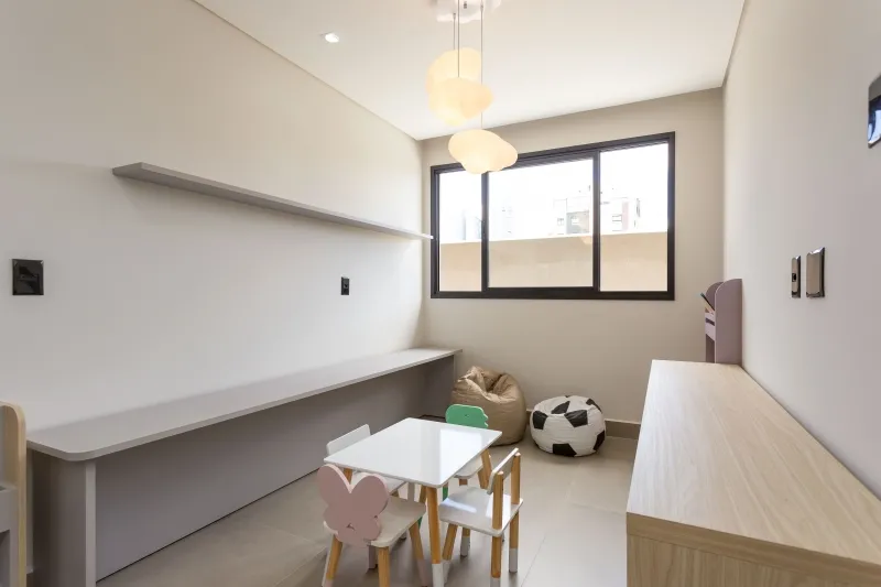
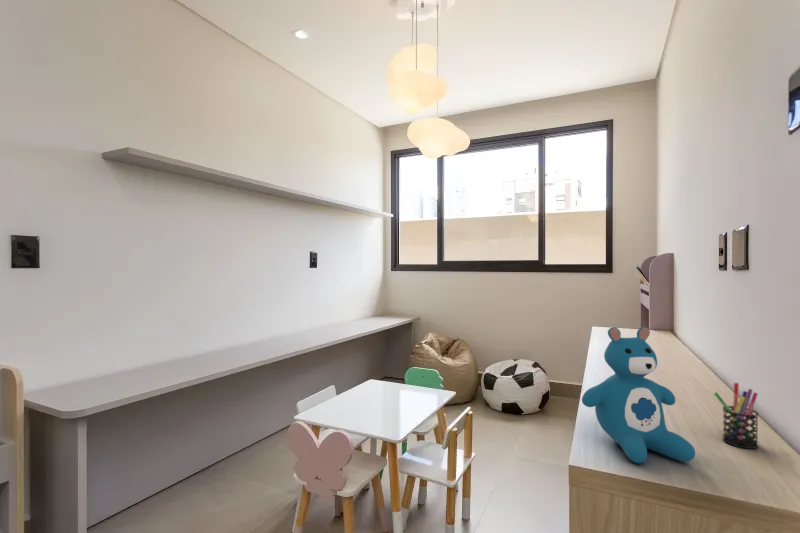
+ teddy bear (639, 389)
+ pen holder (735, 413)
